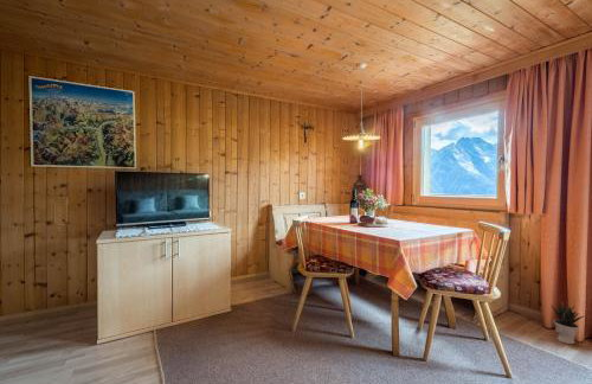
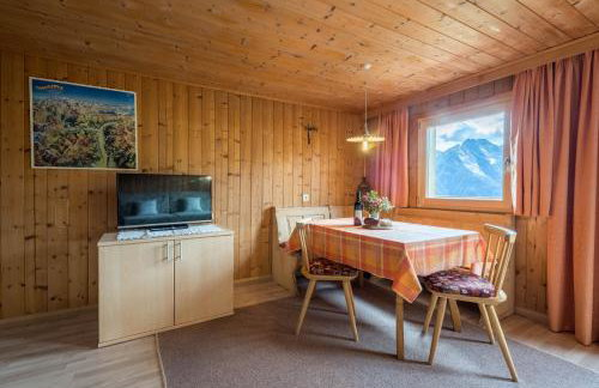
- potted plant (564, 321)
